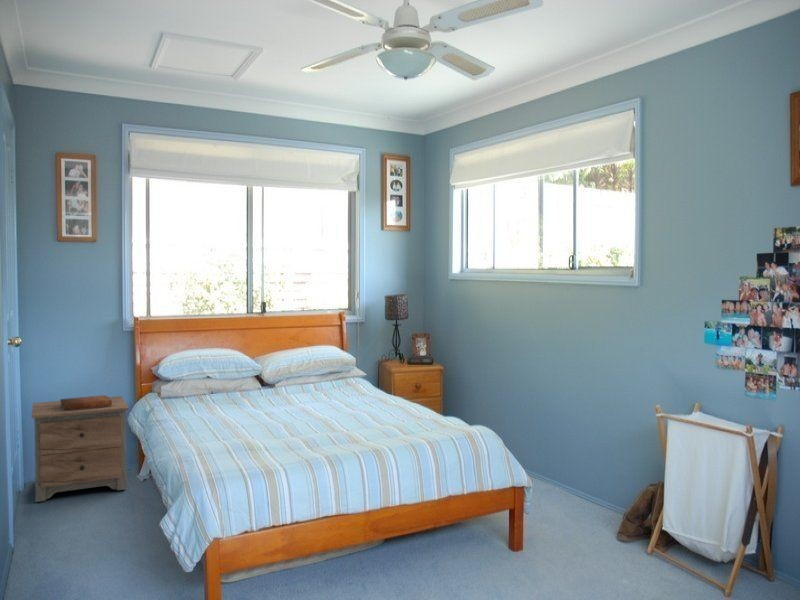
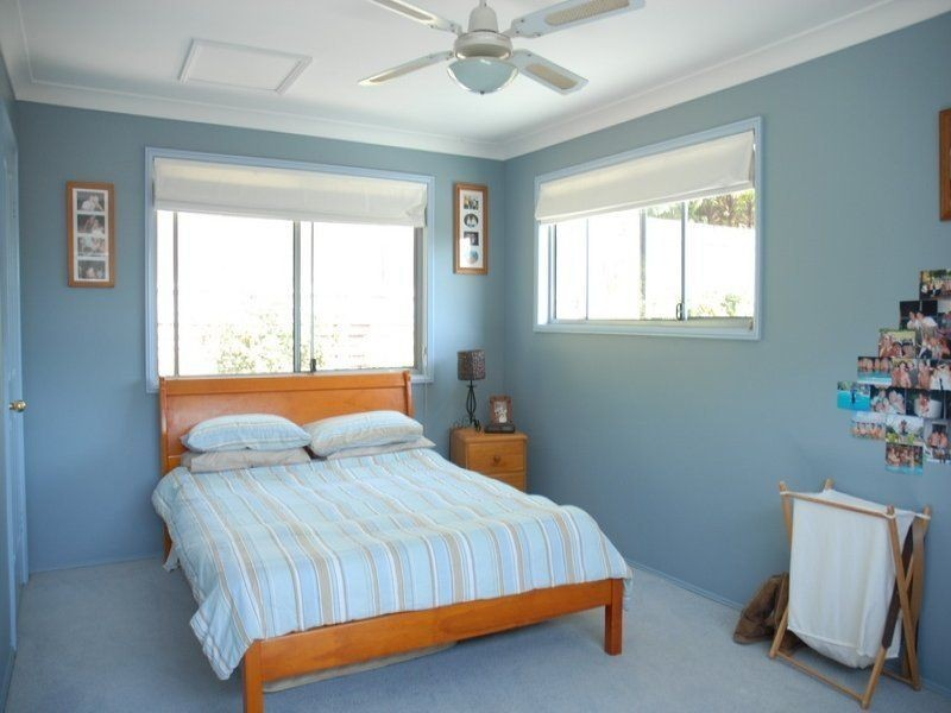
- nightstand (80, 446)
- bible (85, 402)
